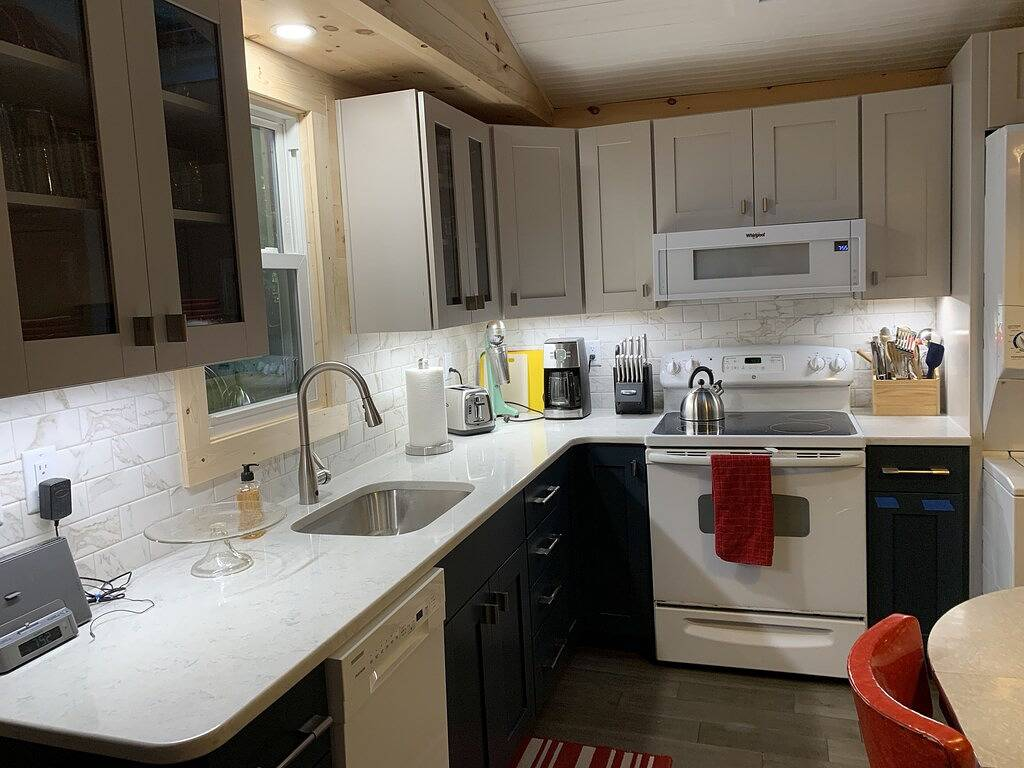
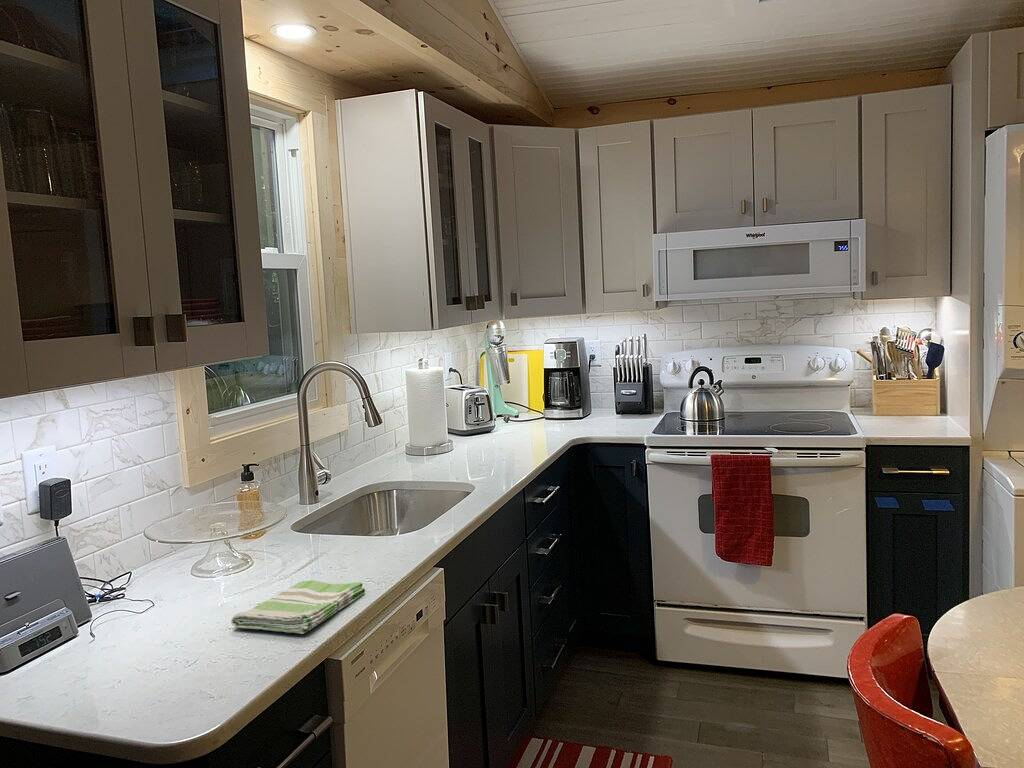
+ dish towel (300, 602)
